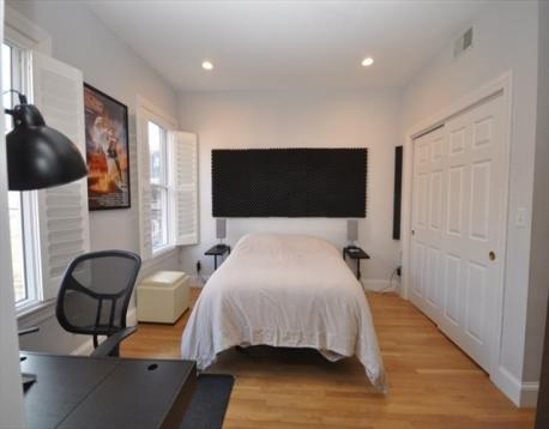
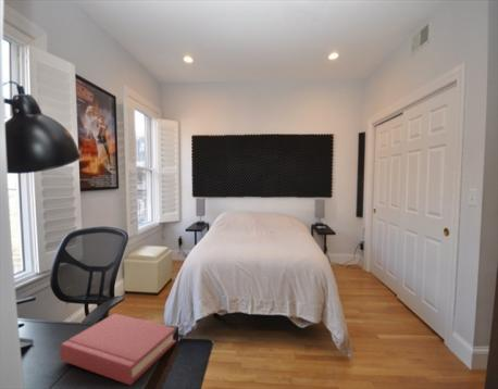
+ hardback book (121, 343)
